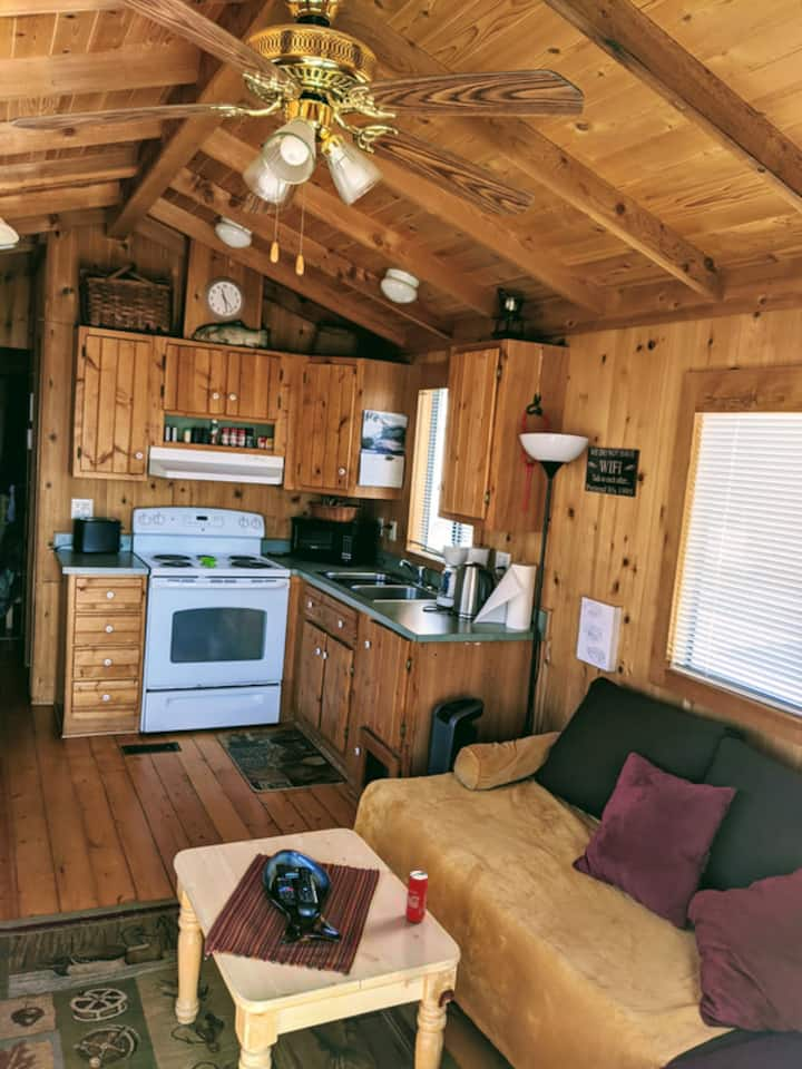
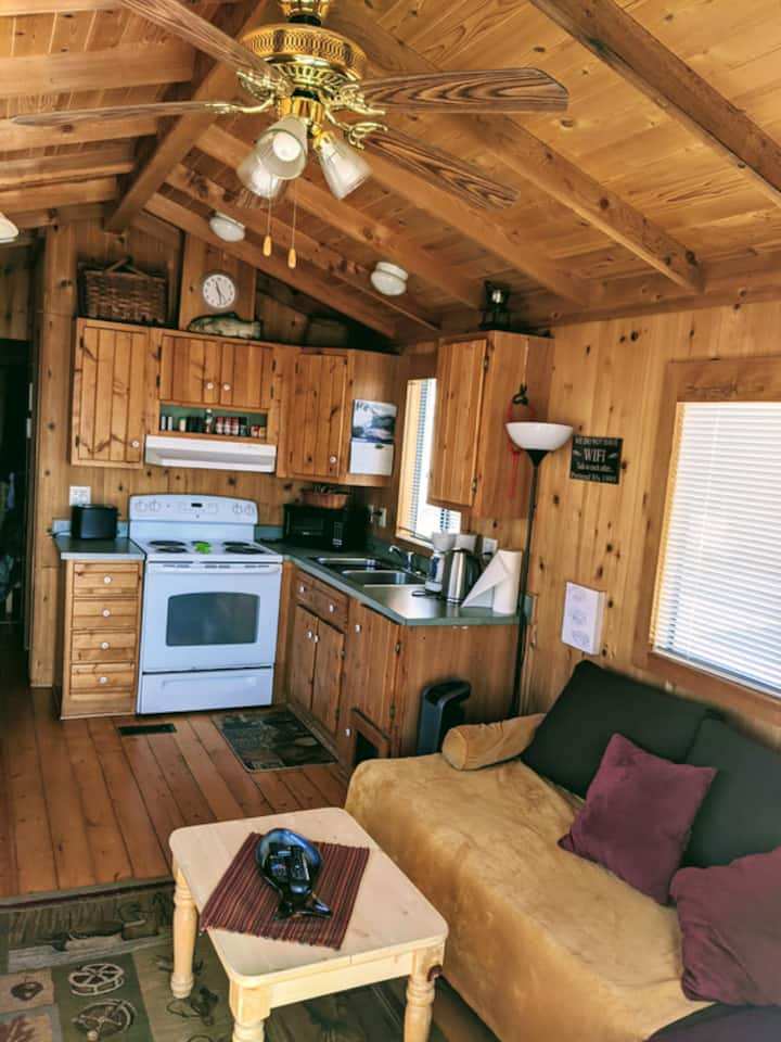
- beverage can (417, 896)
